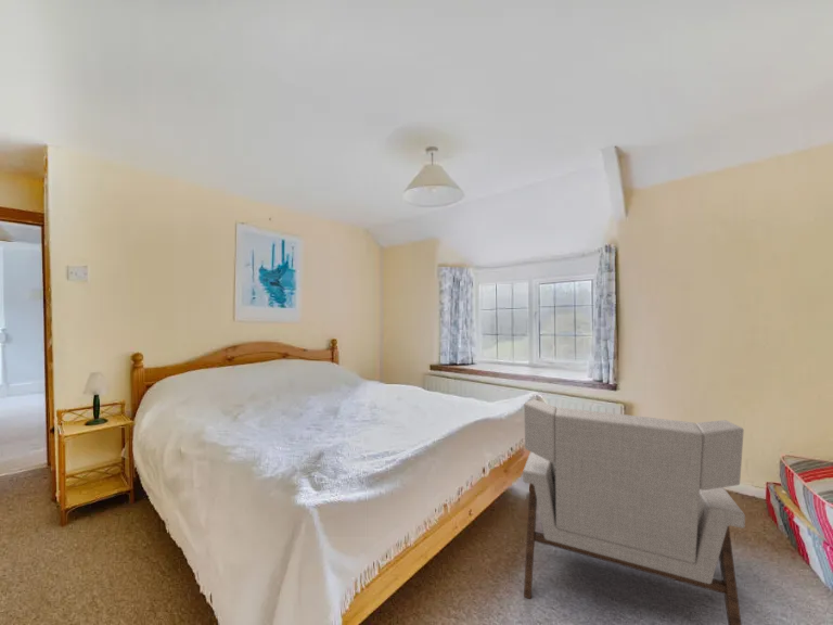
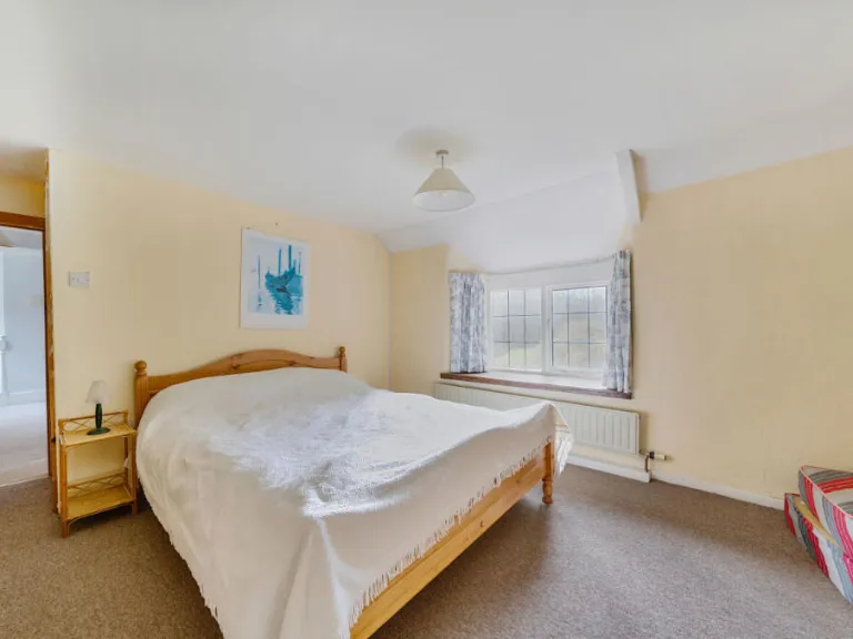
- armchair (615, 484)
